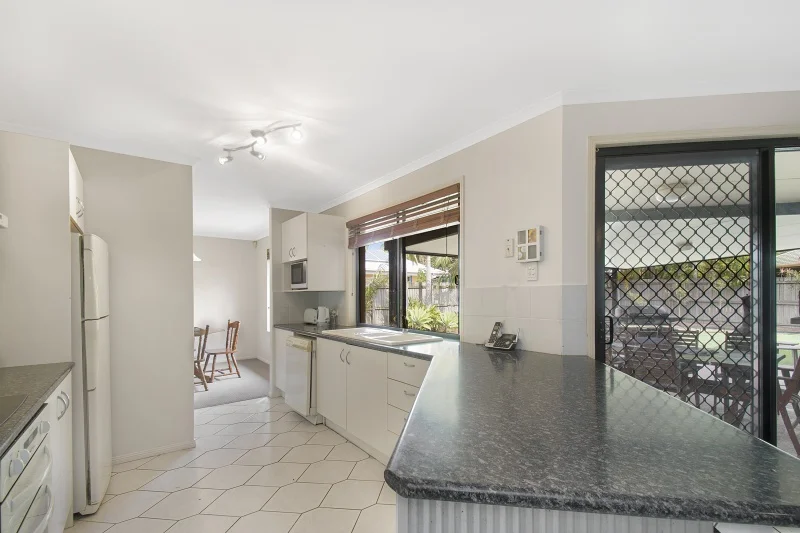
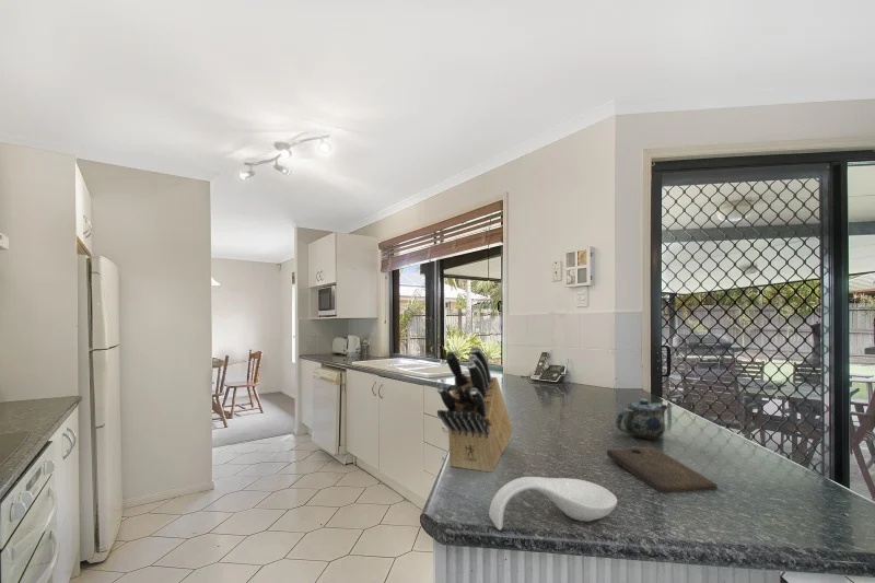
+ chinaware (642, 417)
+ spoon rest (553, 497)
+ cutting board (656, 468)
+ knife block (478, 399)
